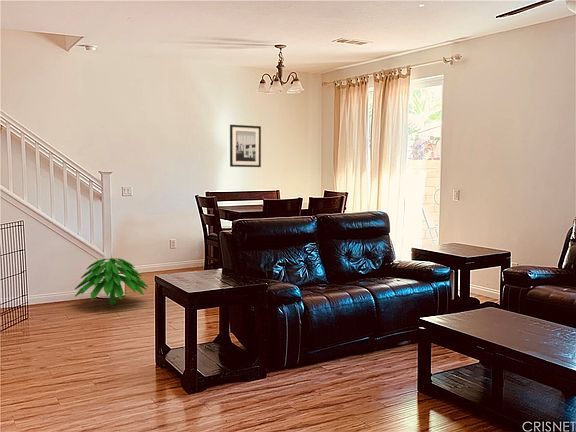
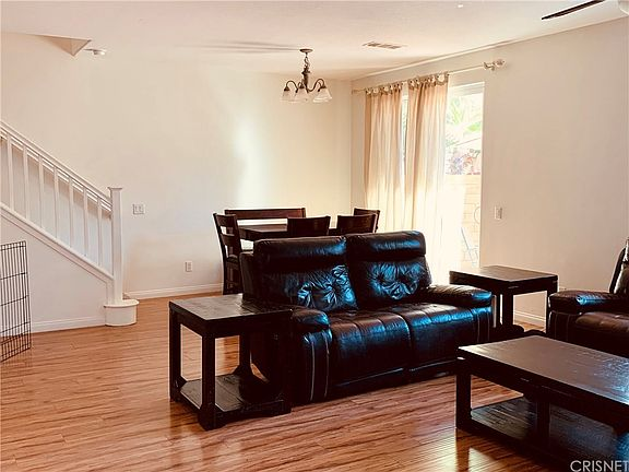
- wall art (245, 146)
- indoor plant (111, 278)
